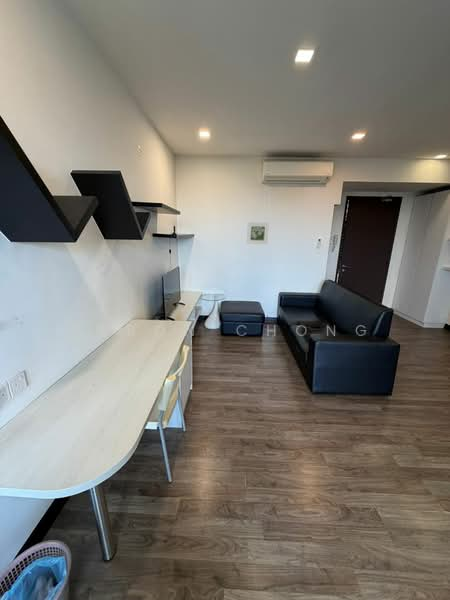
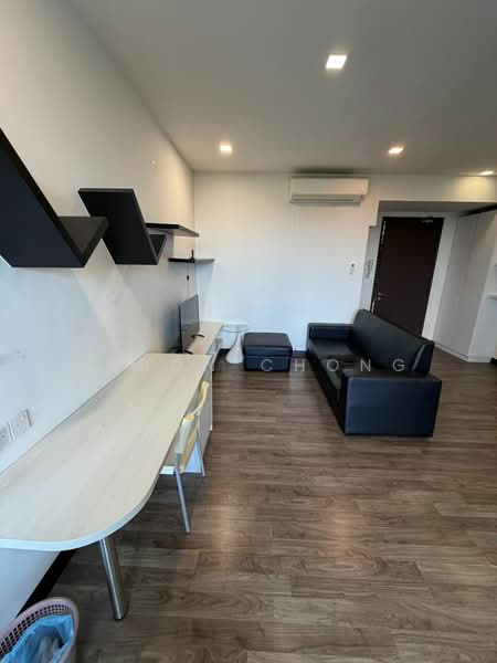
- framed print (257, 233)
